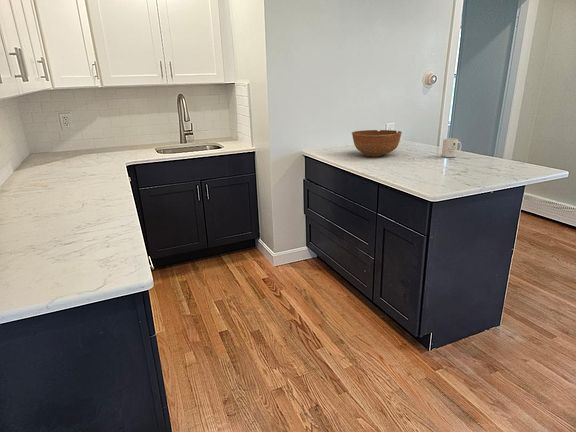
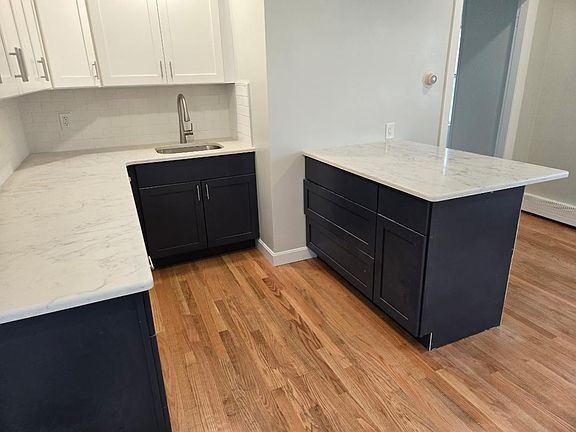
- bowl (375, 143)
- mug (452, 147)
